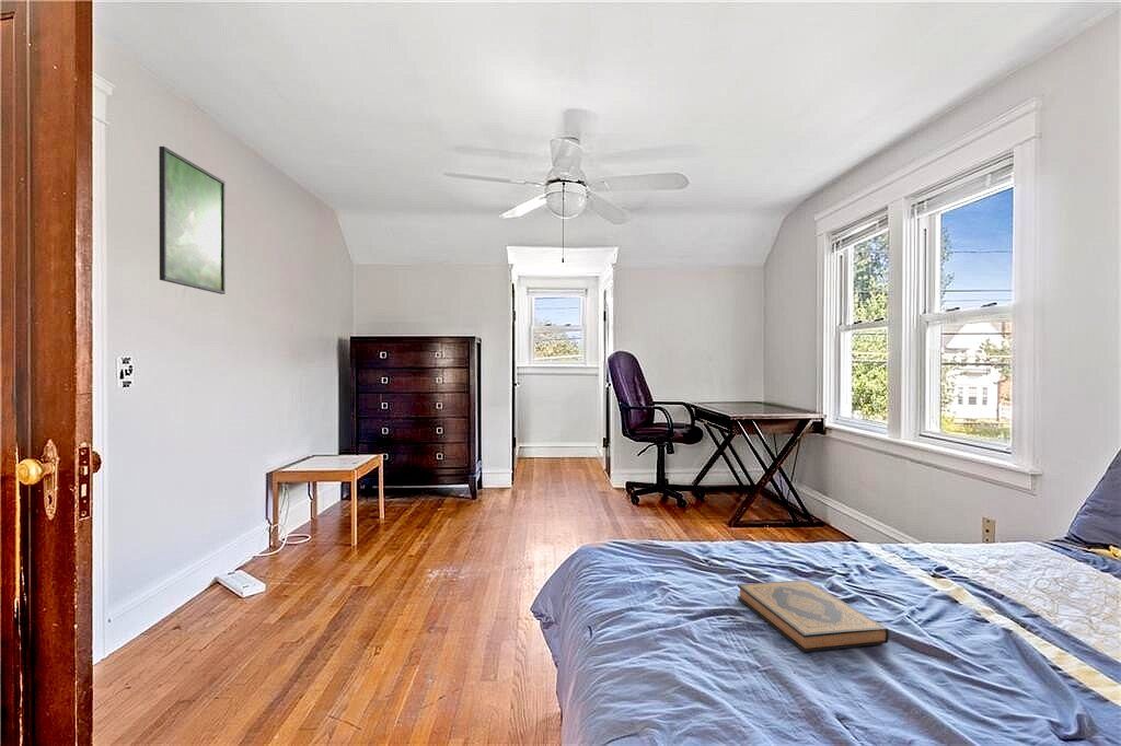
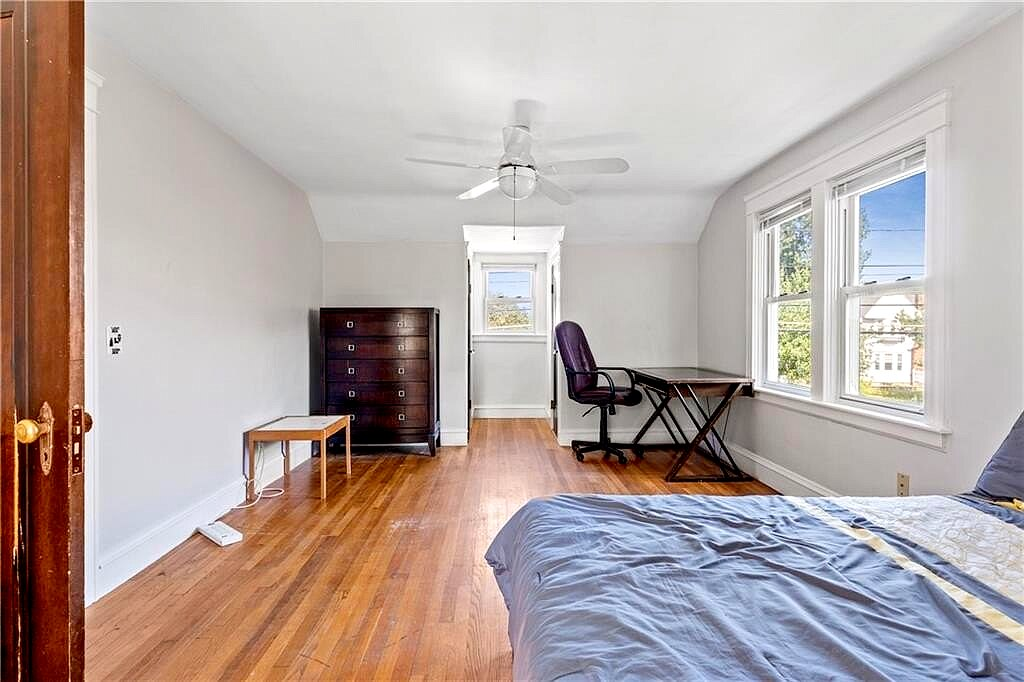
- hardback book (806, 611)
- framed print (195, 226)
